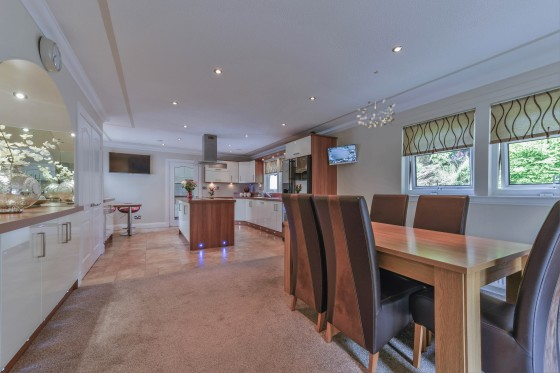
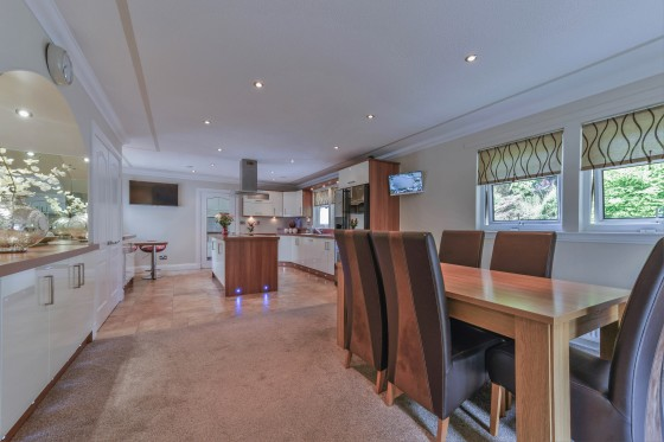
- chandelier (375, 103)
